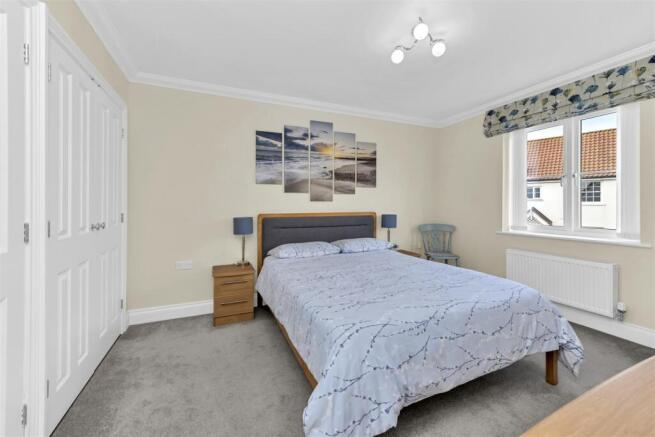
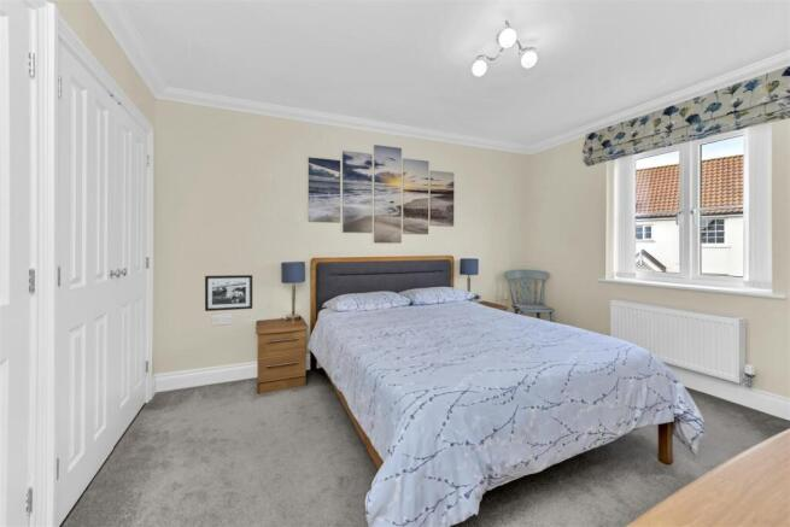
+ picture frame (229, 292)
